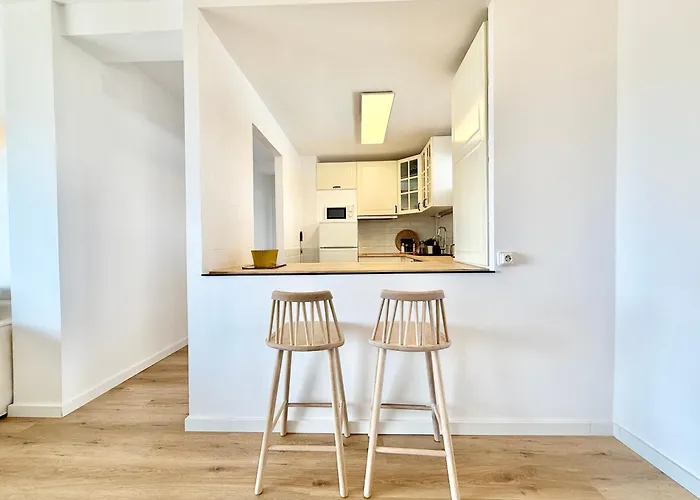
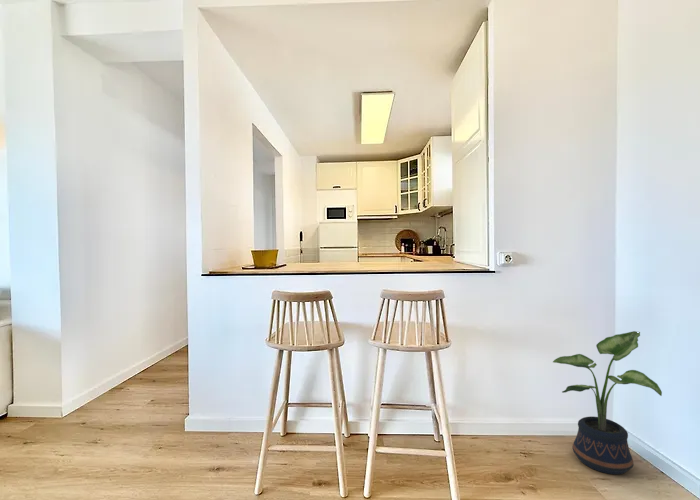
+ potted plant (607, 400)
